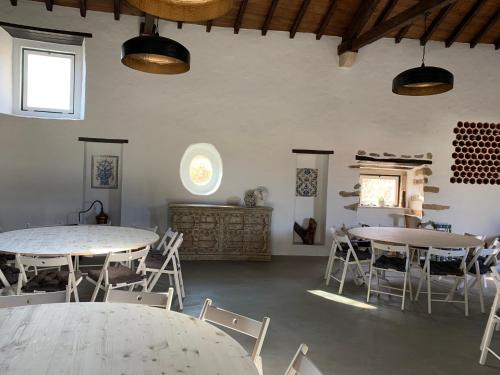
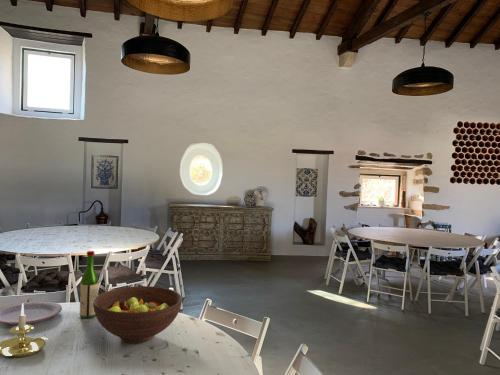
+ candle holder (25, 326)
+ fruit bowl (138, 317)
+ plate (27, 313)
+ wine bottle (89, 283)
